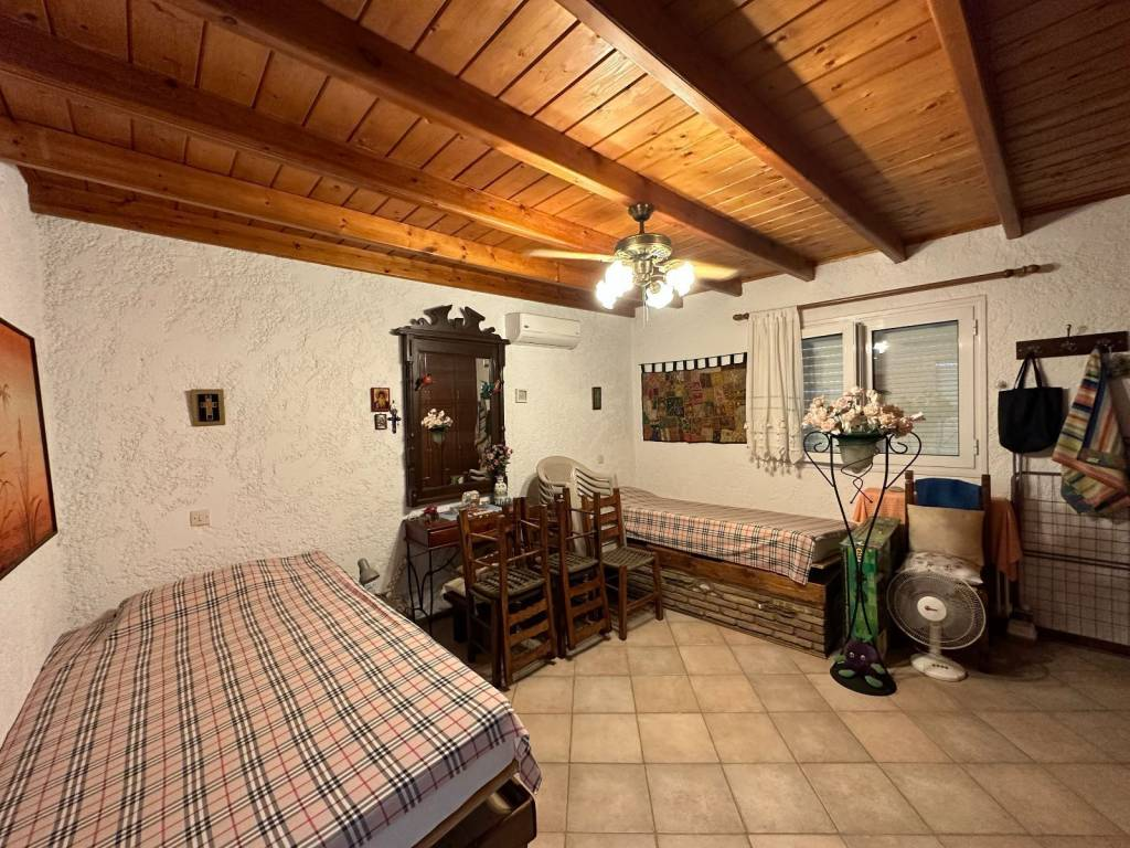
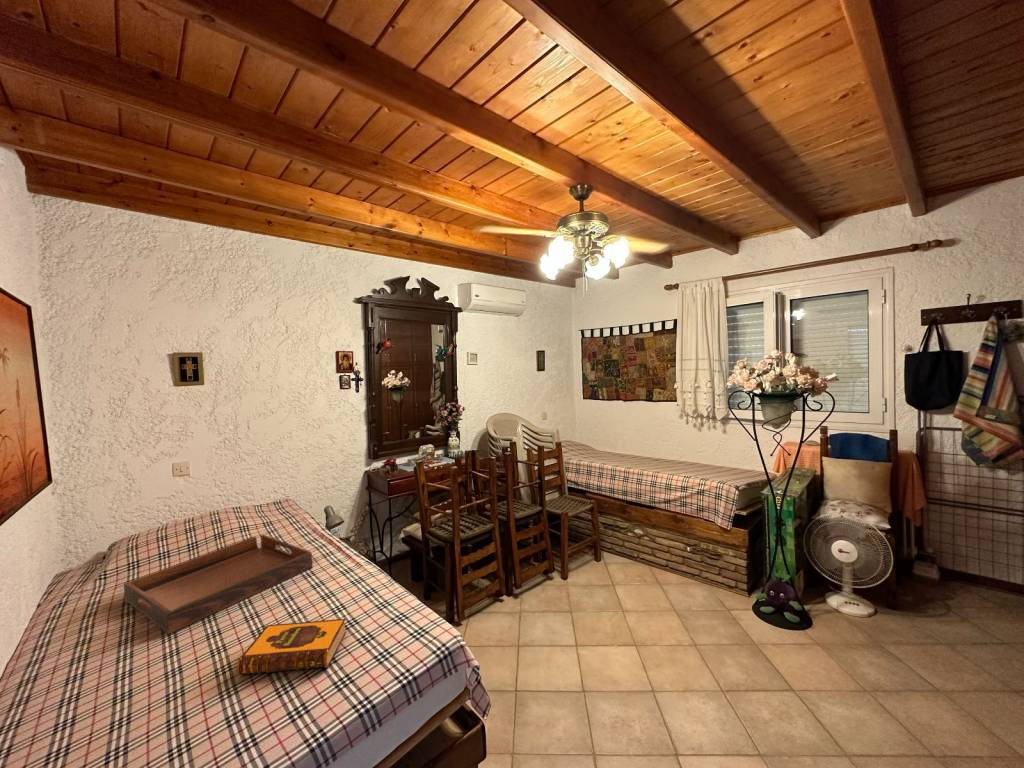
+ hardback book (295, 646)
+ serving tray (223, 574)
